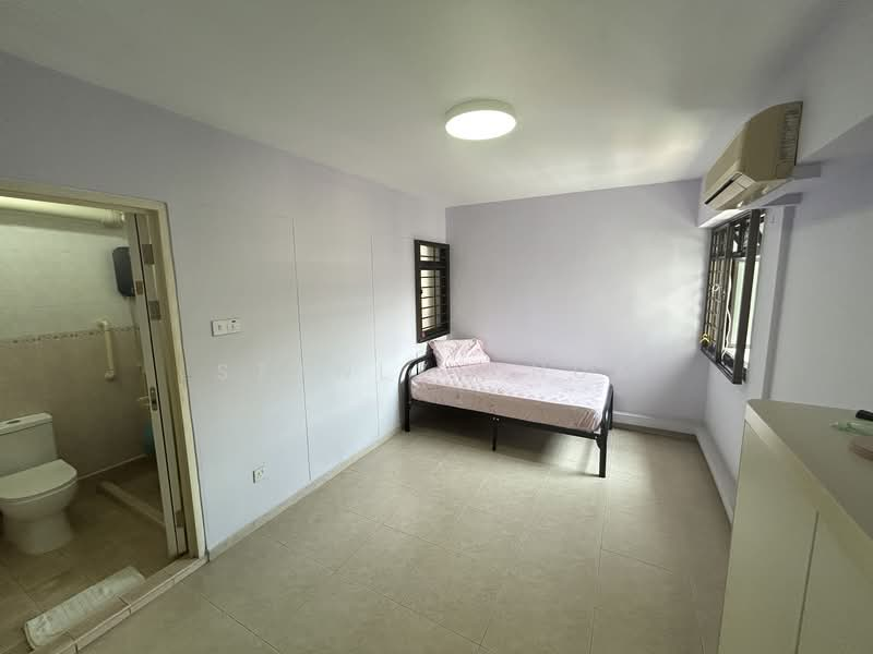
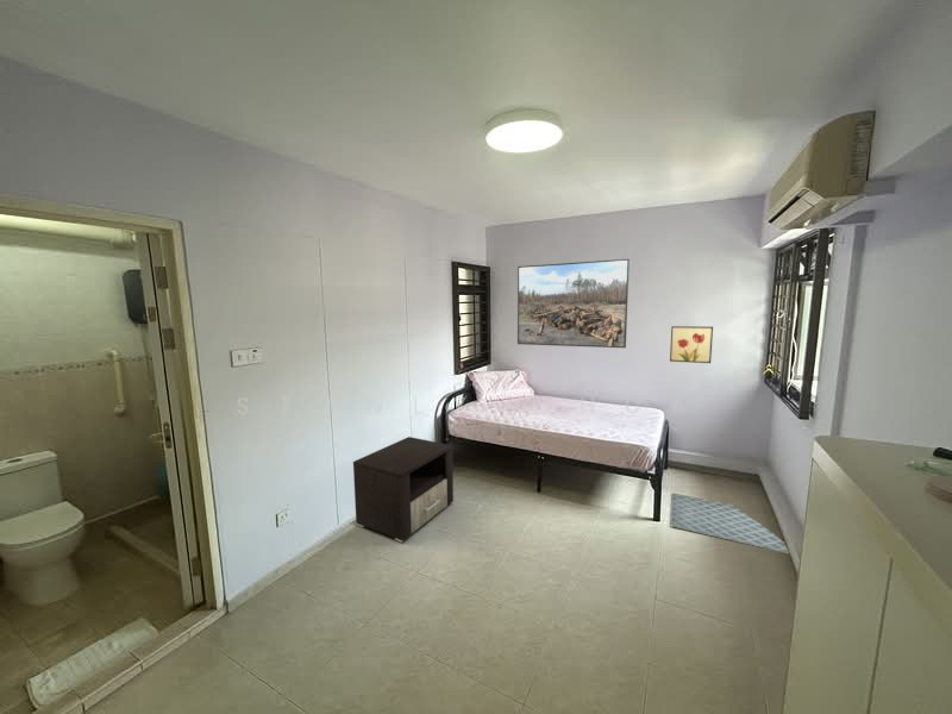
+ wall art (690, 344)
+ bath mat (721, 519)
+ nightstand (407, 484)
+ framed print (569, 305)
